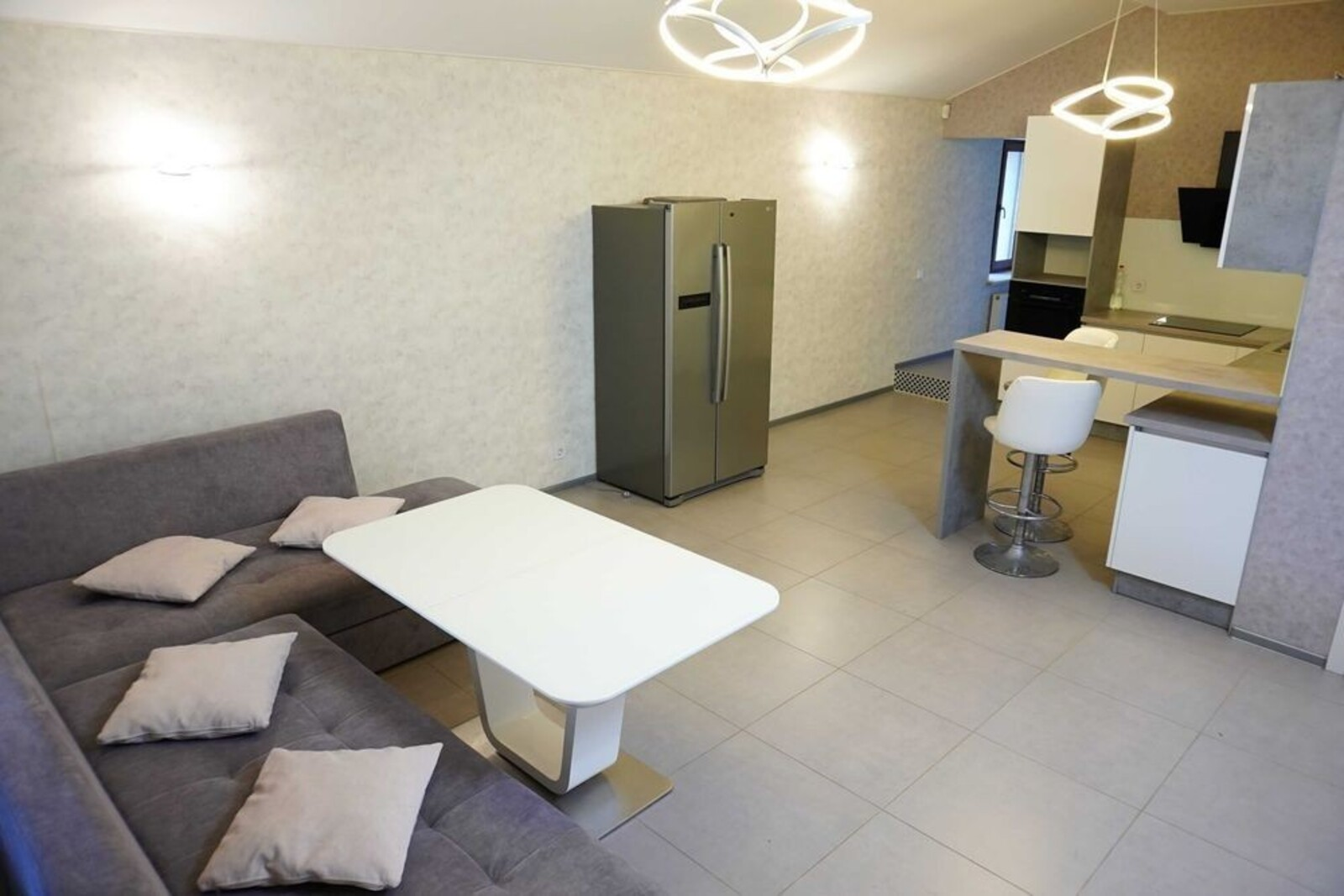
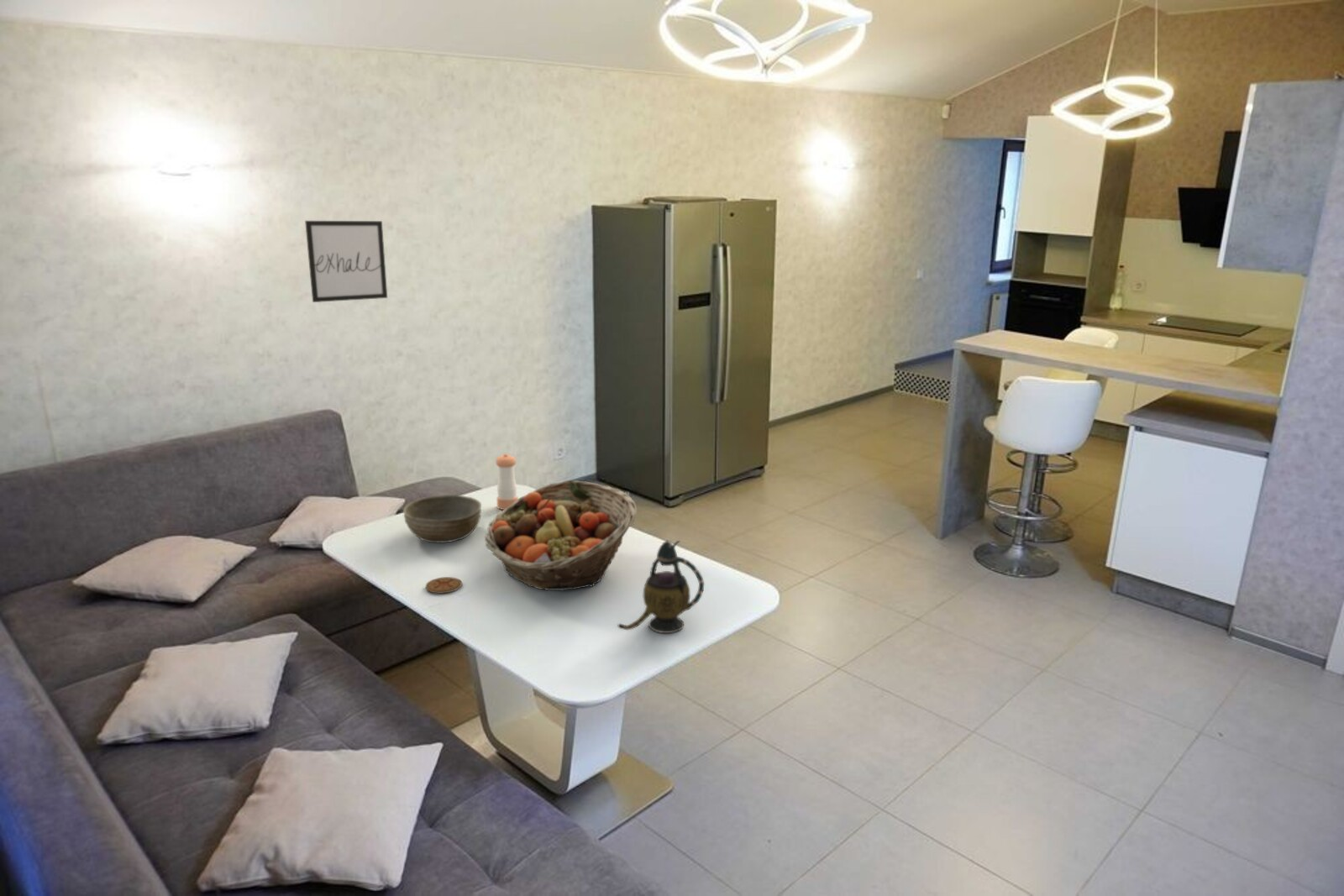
+ bowl (444, 521)
+ fruit basket (560, 533)
+ wall art (348, 260)
+ pepper shaker (507, 480)
+ teapot (656, 587)
+ coaster (444, 584)
